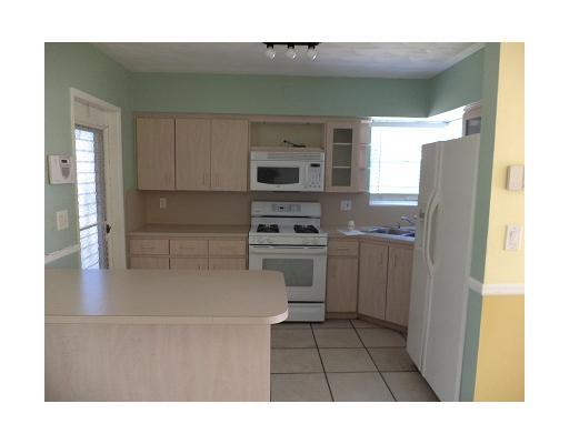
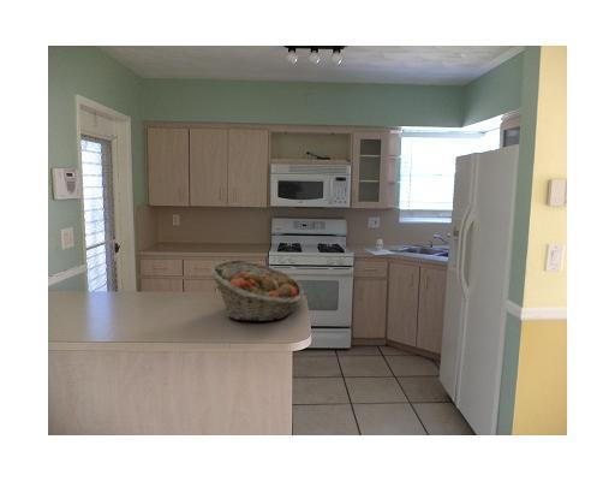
+ fruit basket (257, 287)
